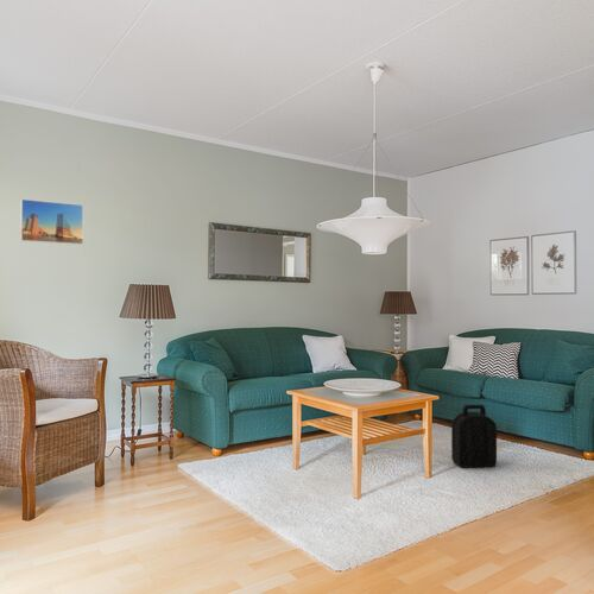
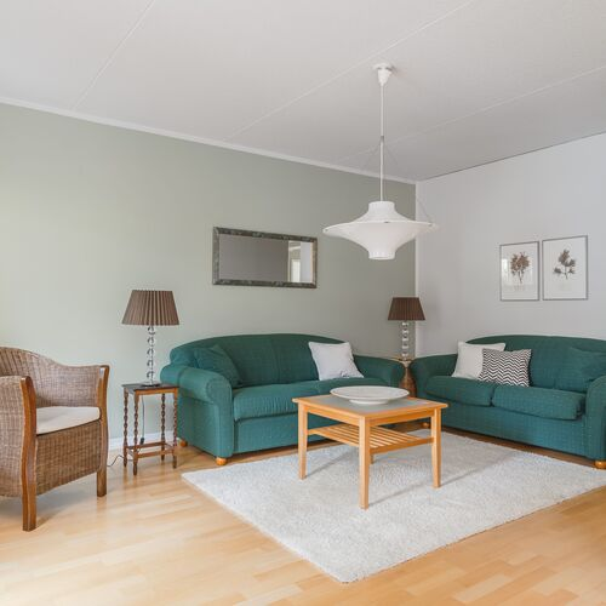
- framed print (52, 222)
- backpack (474, 435)
